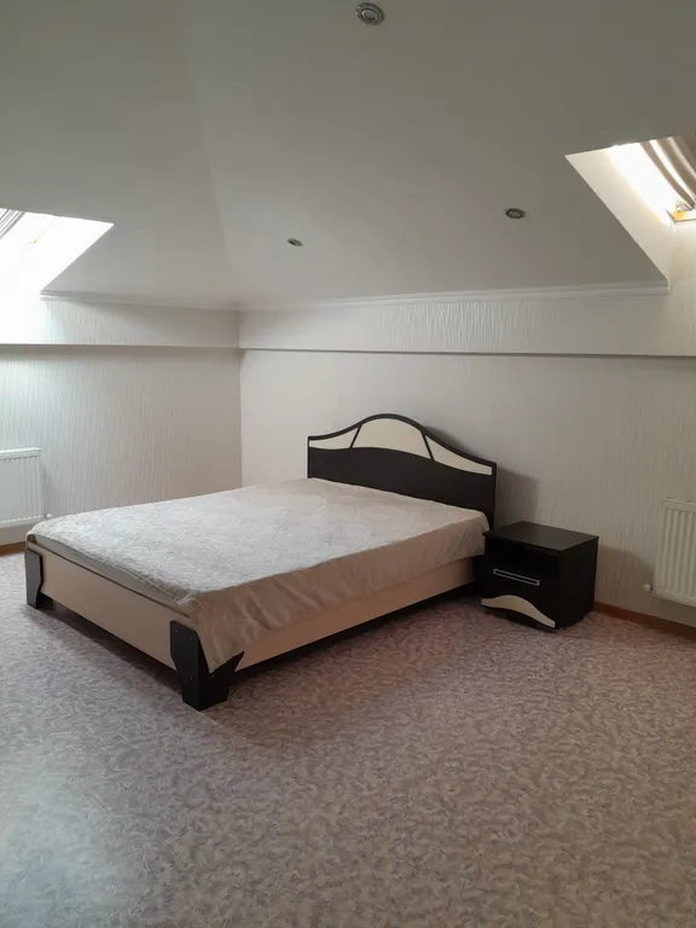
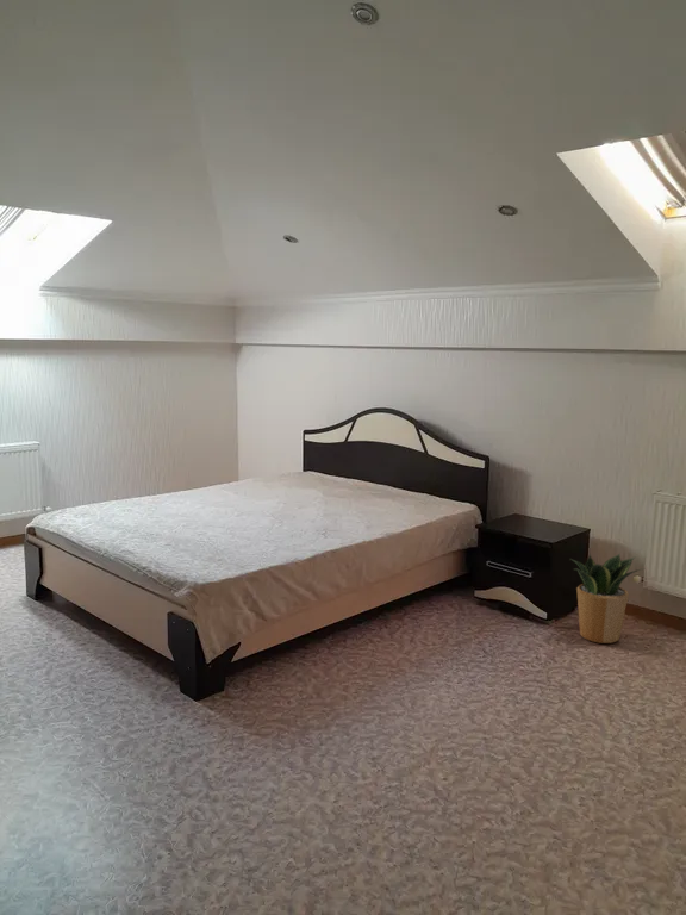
+ potted plant (606, 597)
